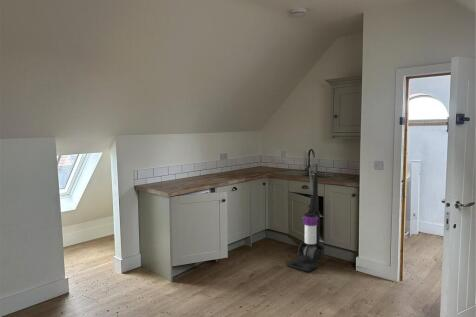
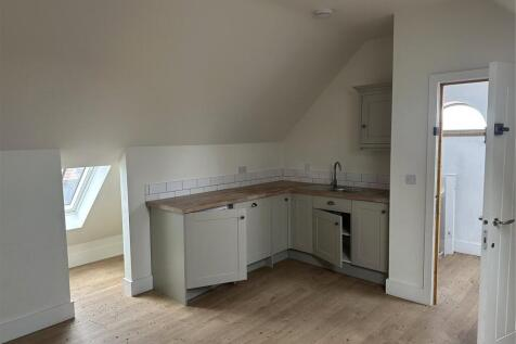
- vacuum cleaner (308, 214)
